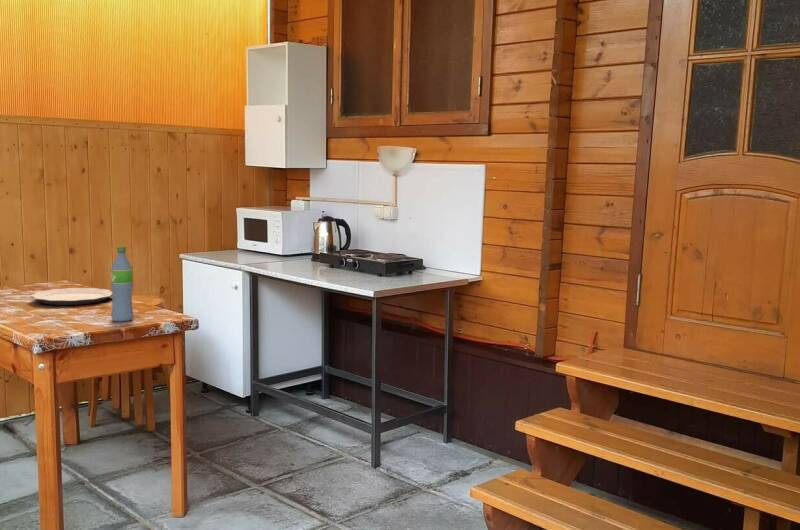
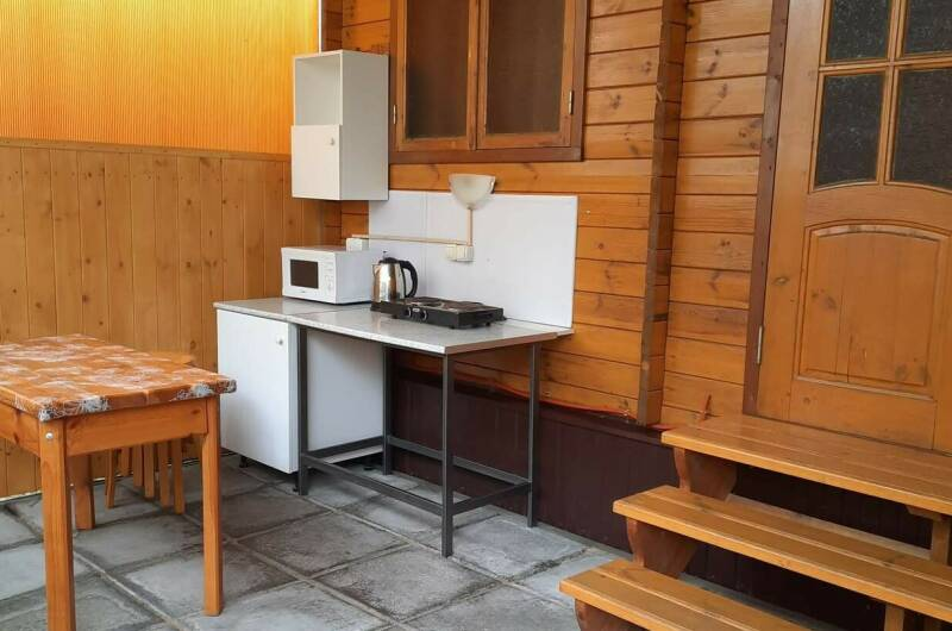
- plate (73, 296)
- water bottle (121, 283)
